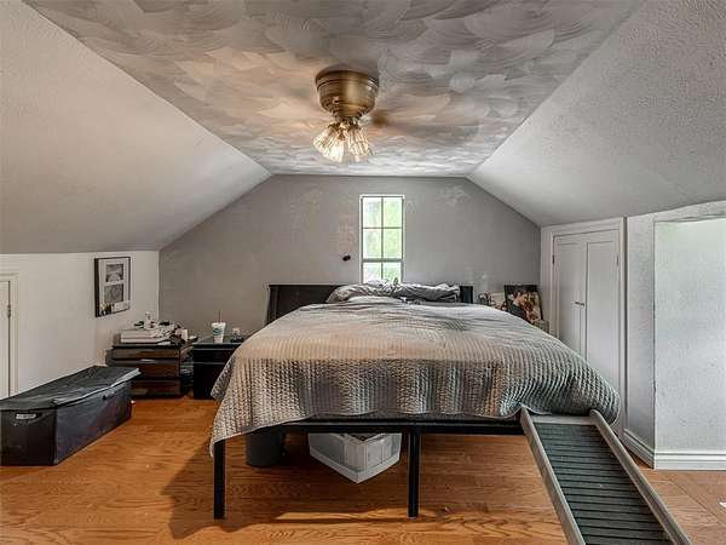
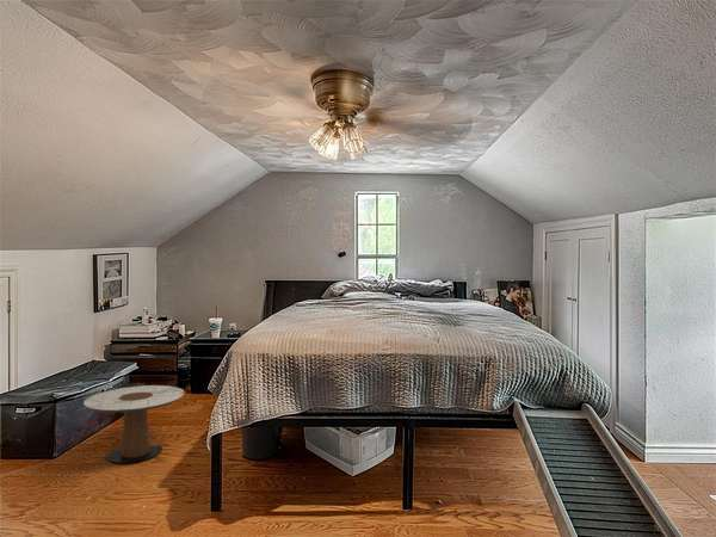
+ side table (135, 424)
